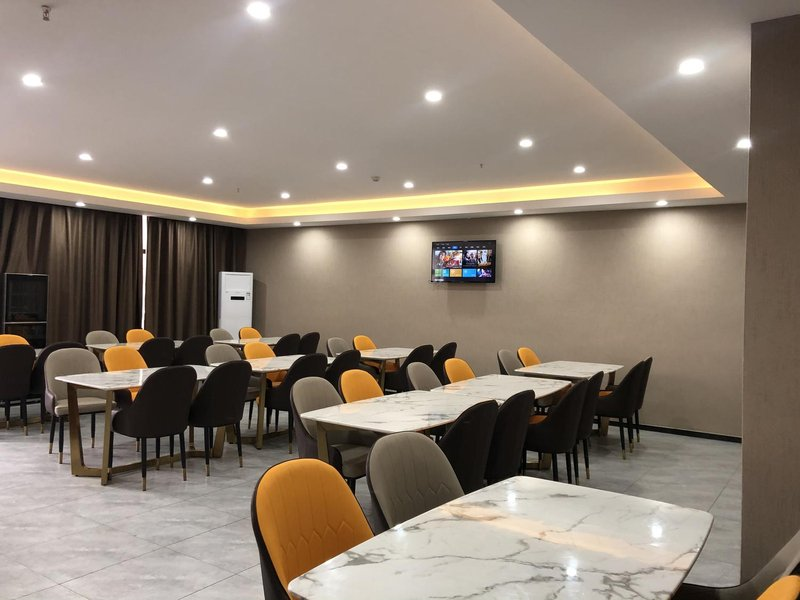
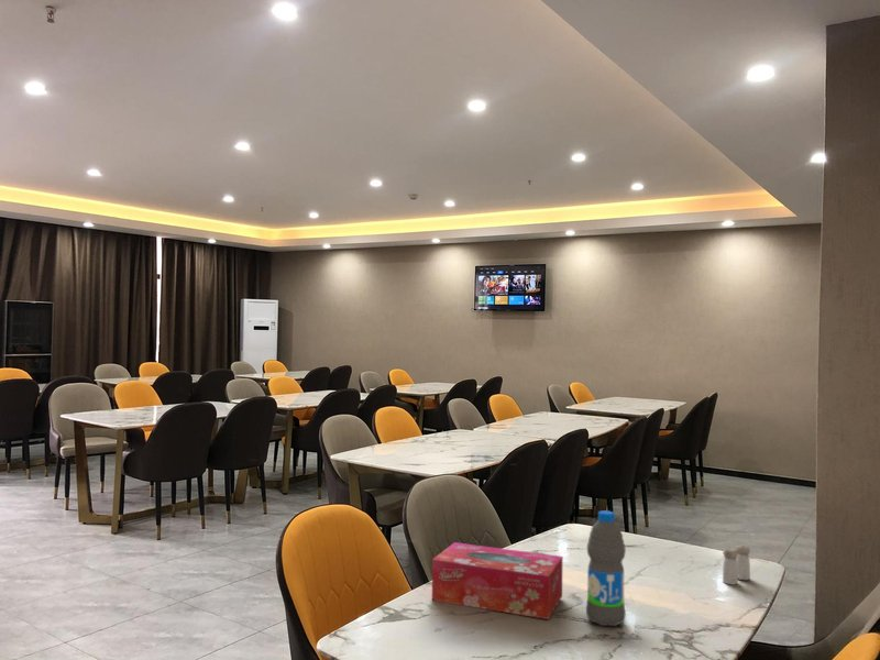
+ water bottle (605, 565)
+ tissue box (497, 578)
+ salt and pepper shaker (736, 563)
